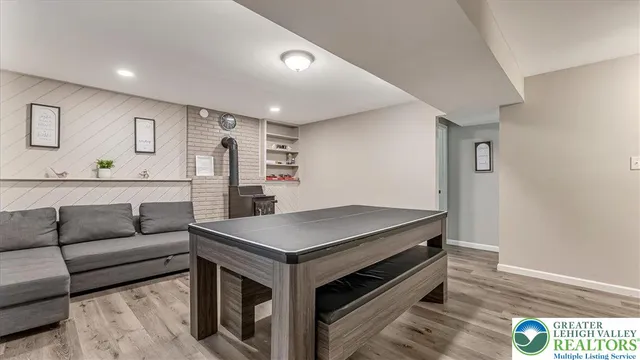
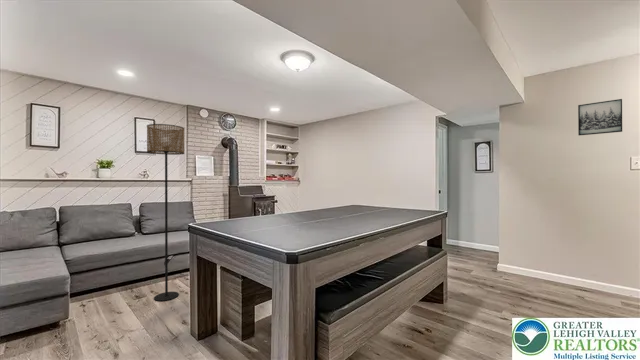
+ wall art (599, 117)
+ floor lamp (166, 211)
